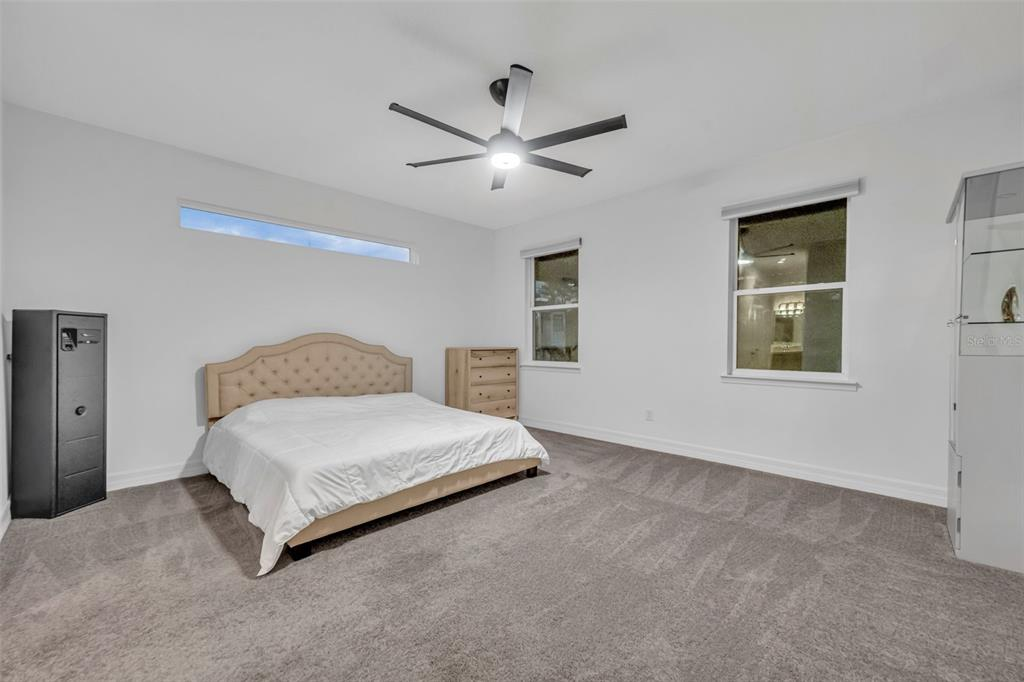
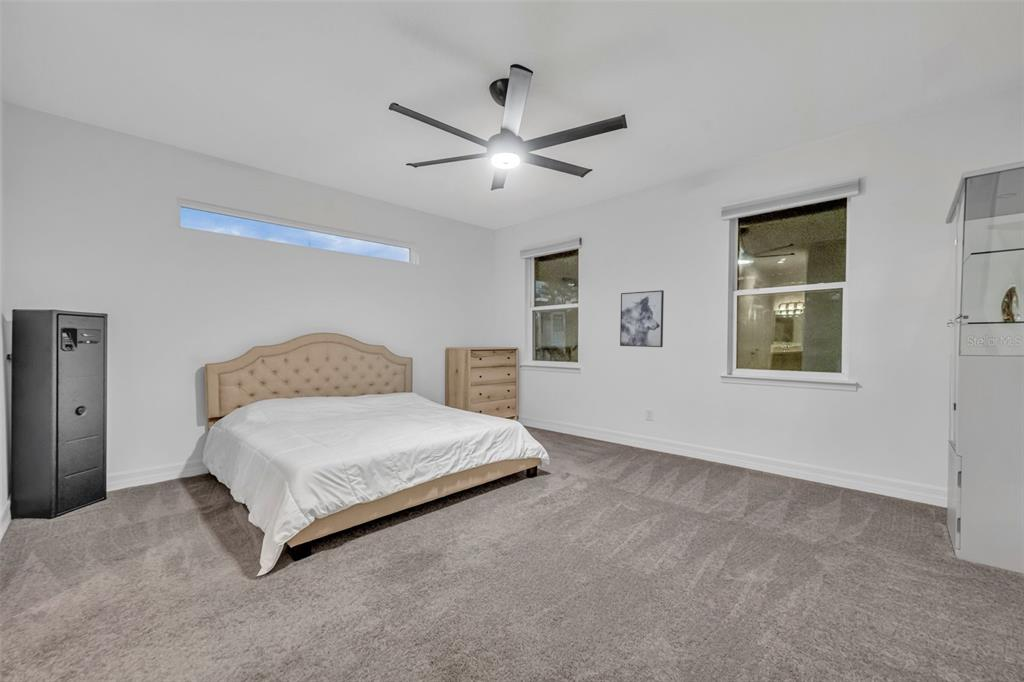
+ wall art (641, 319)
